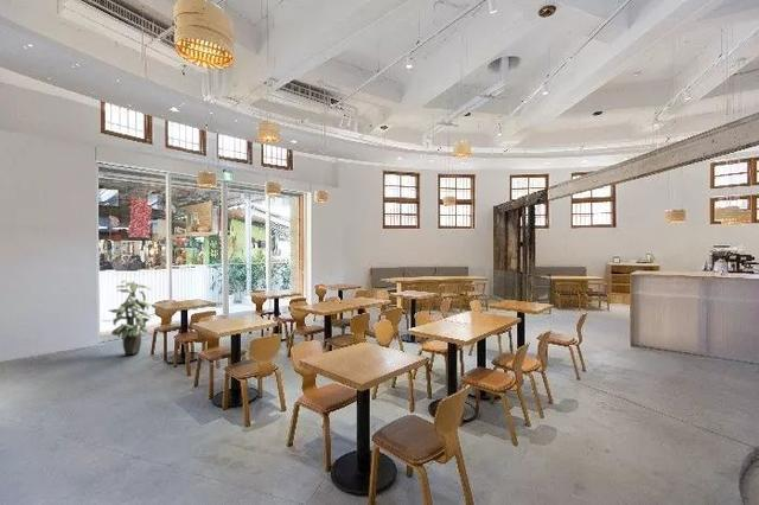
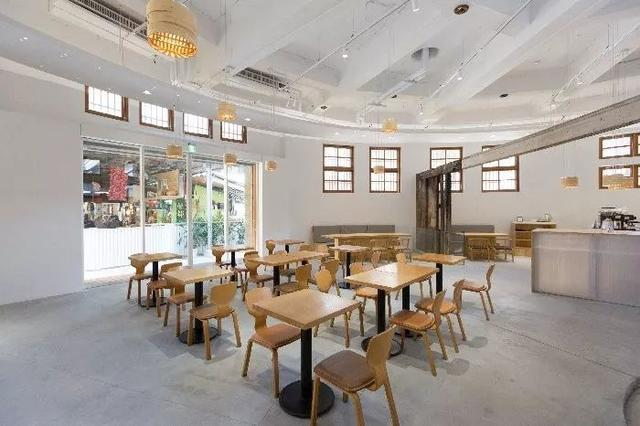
- indoor plant (130, 317)
